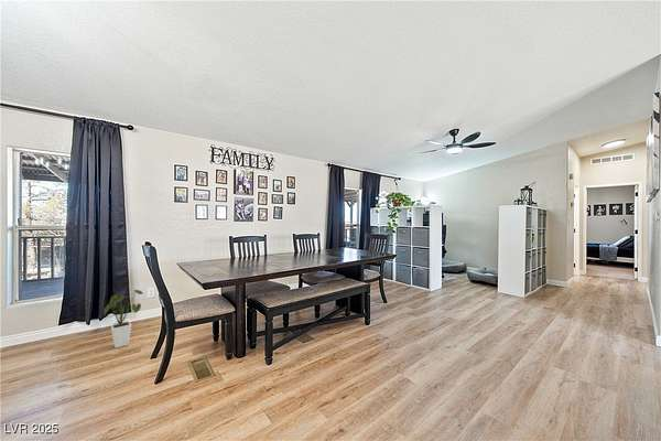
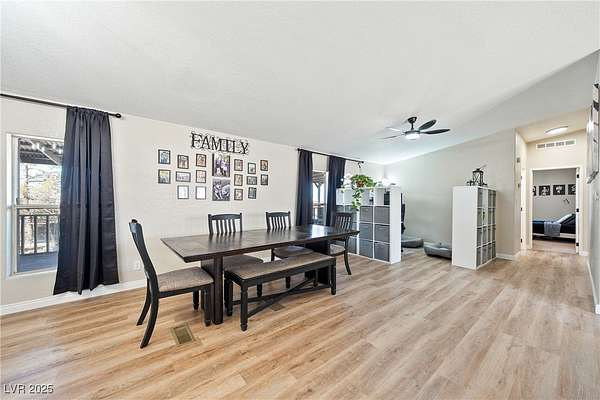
- house plant (124, 318)
